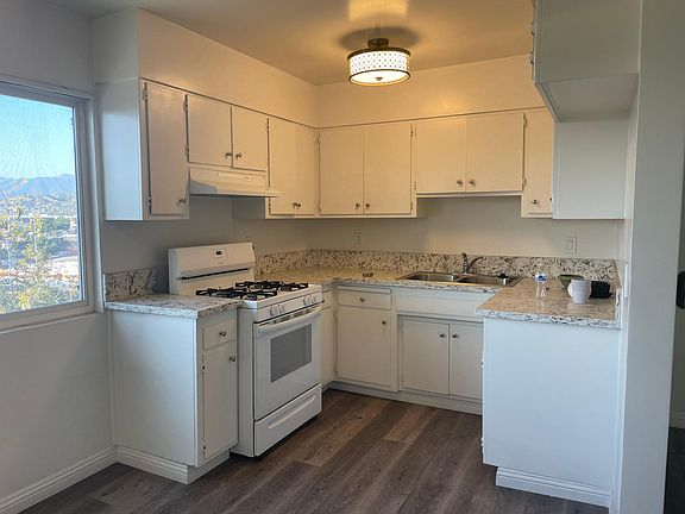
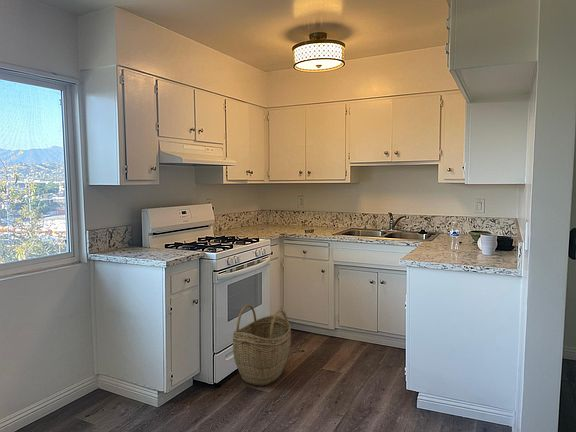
+ woven basket (262, 342)
